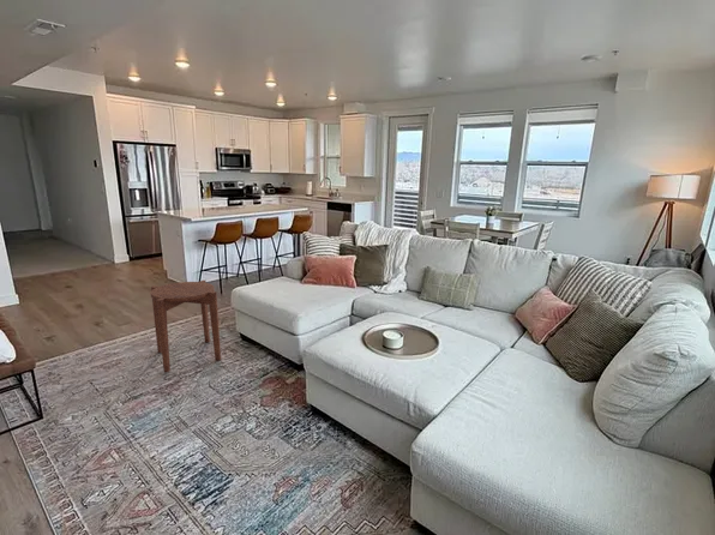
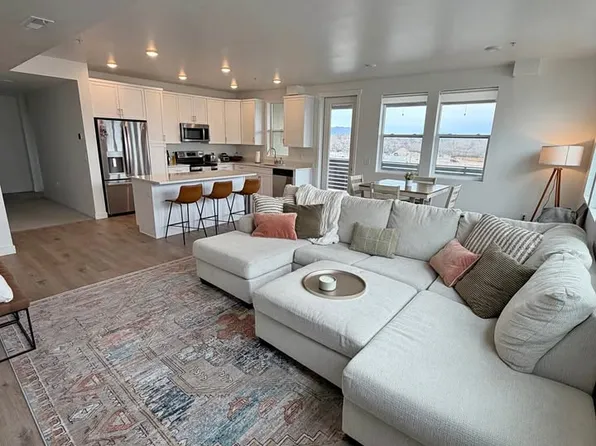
- side table (203, 323)
